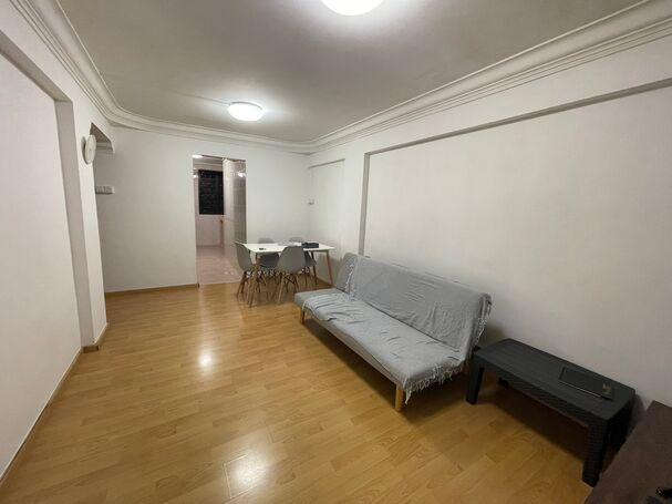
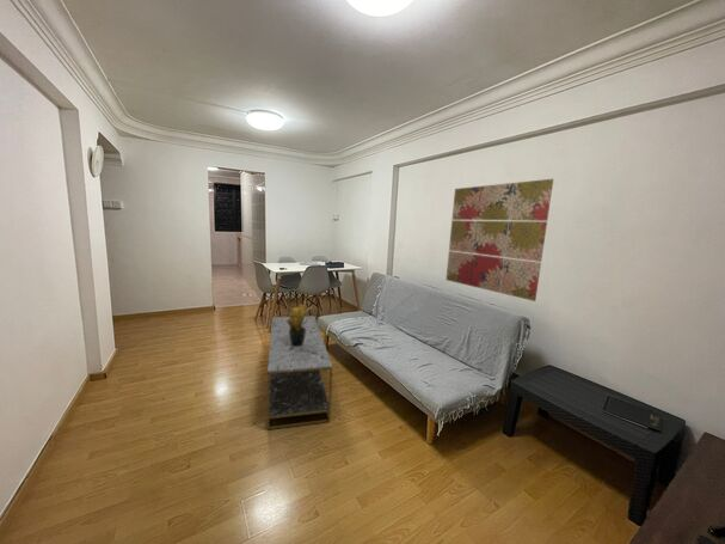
+ wall art (490, 238)
+ potted plant (296, 322)
+ coffee table (295, 360)
